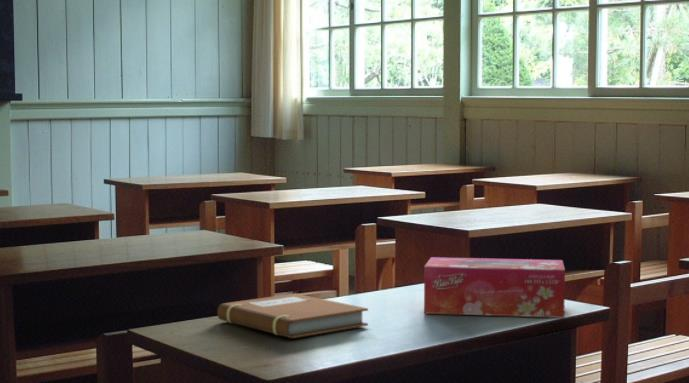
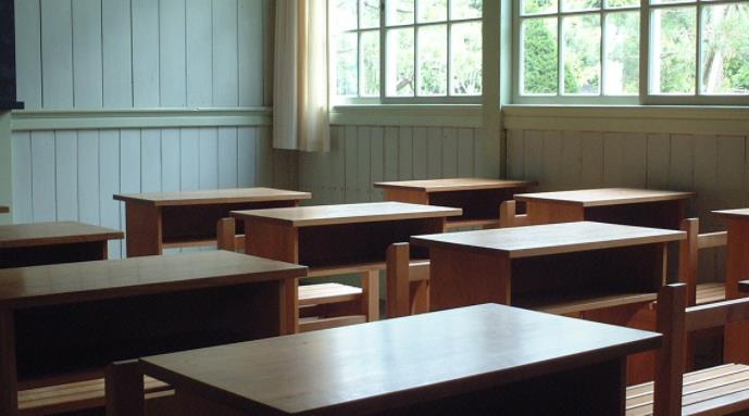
- notebook (289, 314)
- tissue box (494, 286)
